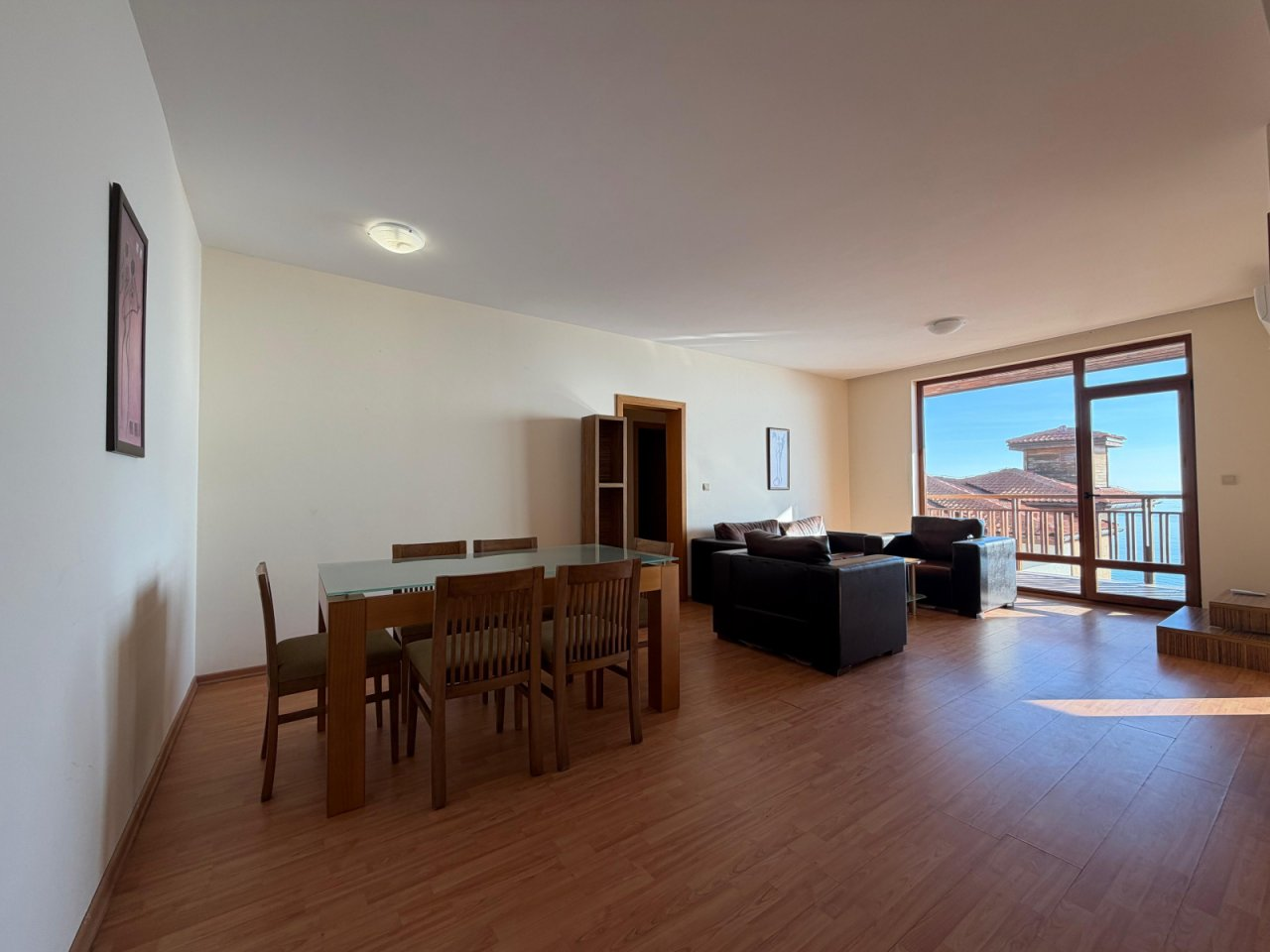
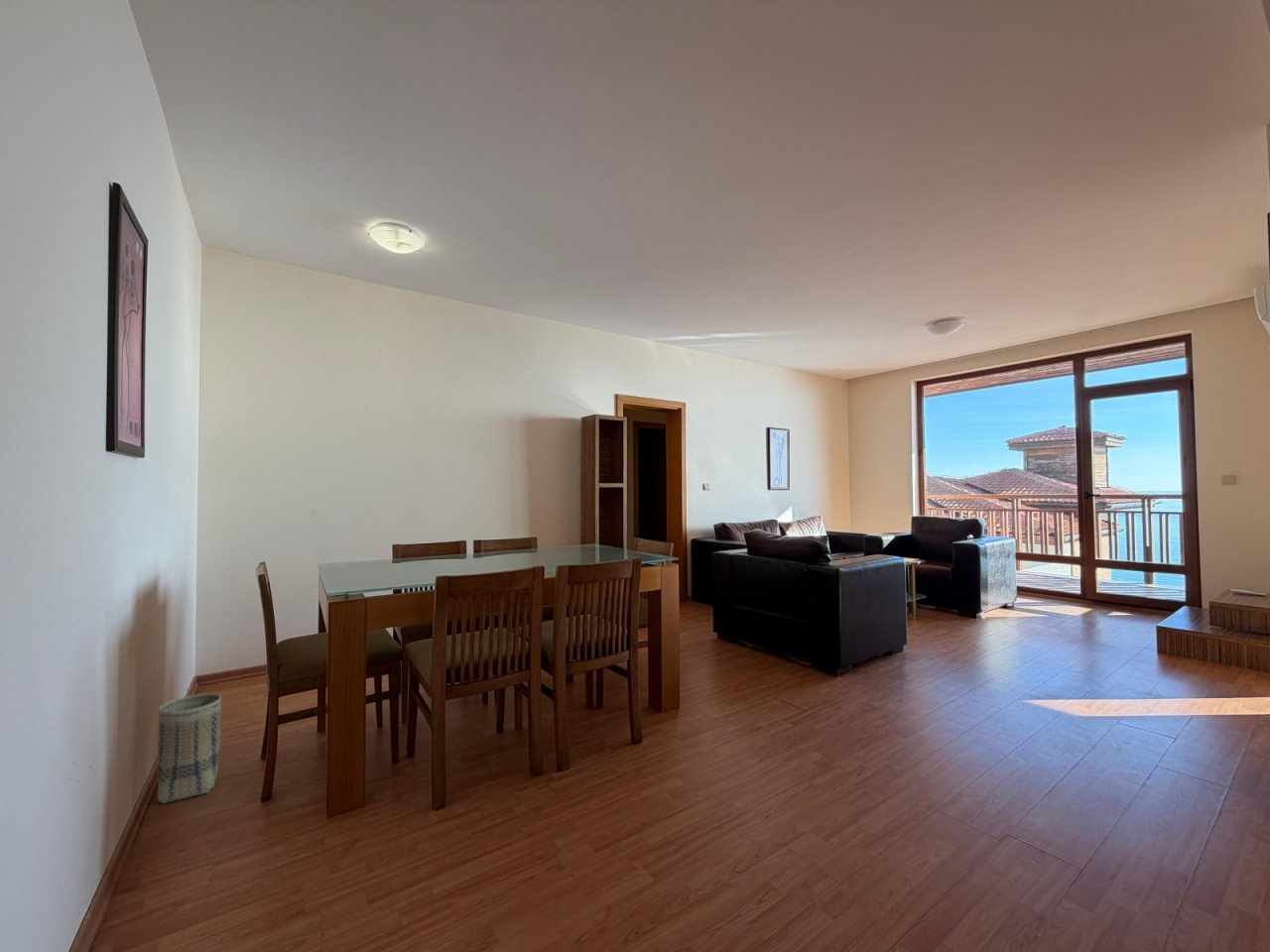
+ basket (190, 745)
